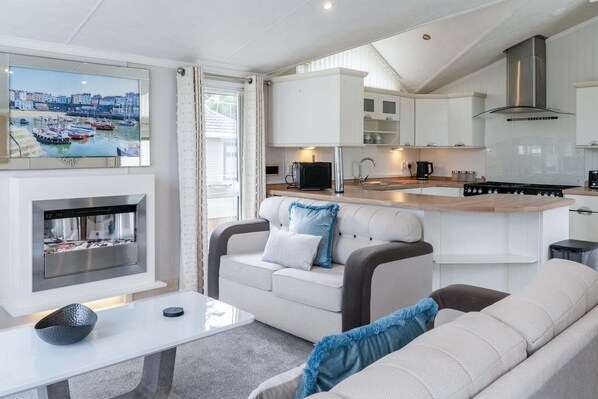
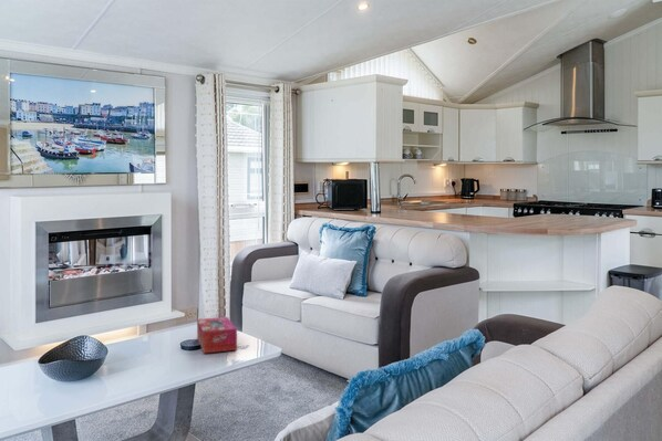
+ tissue box (216, 334)
